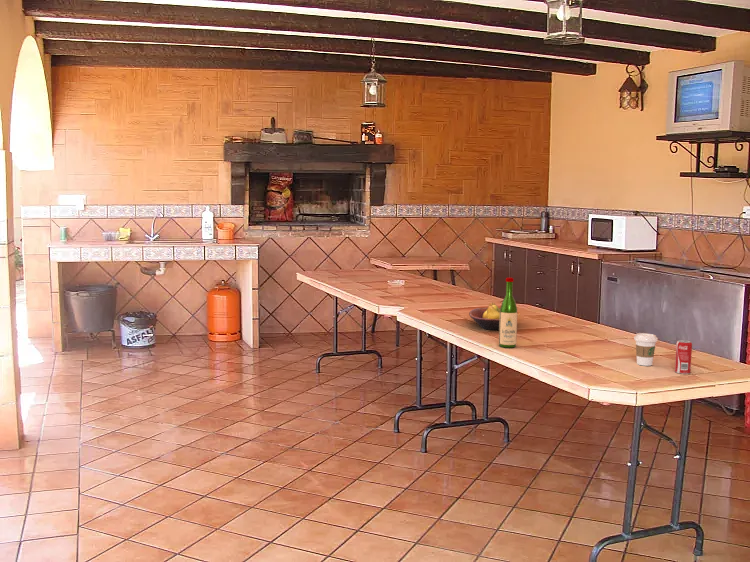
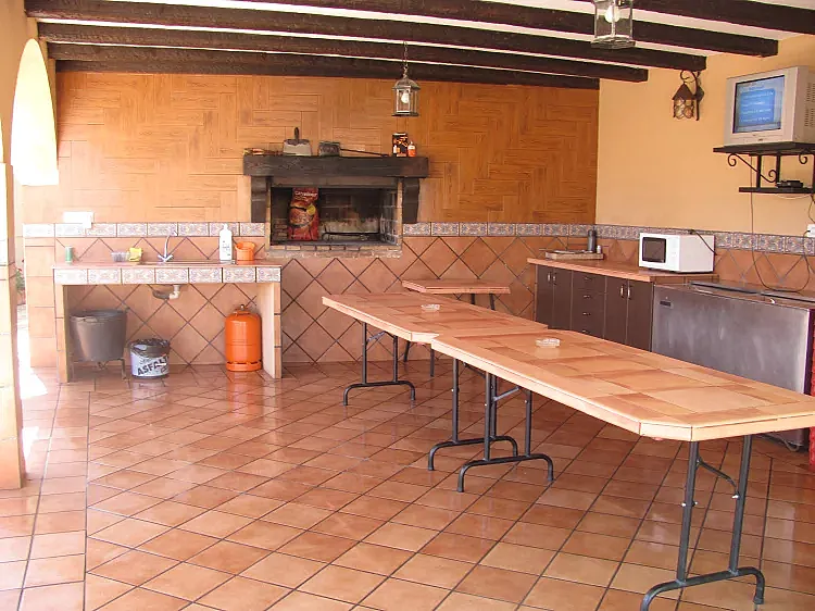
- coffee cup (645, 349)
- wine bottle (508, 312)
- beverage can (683, 356)
- fruit bowl (492, 314)
